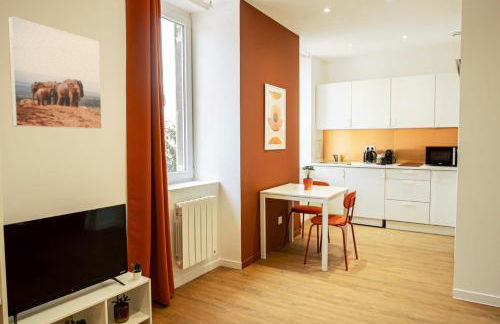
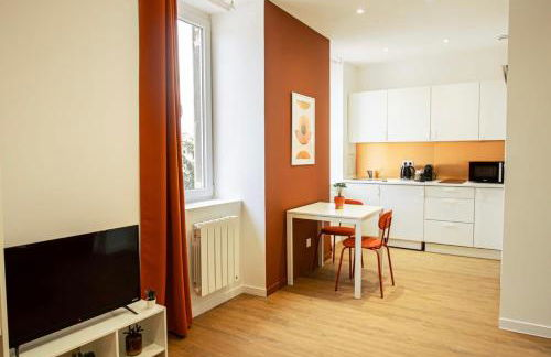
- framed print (60, 79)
